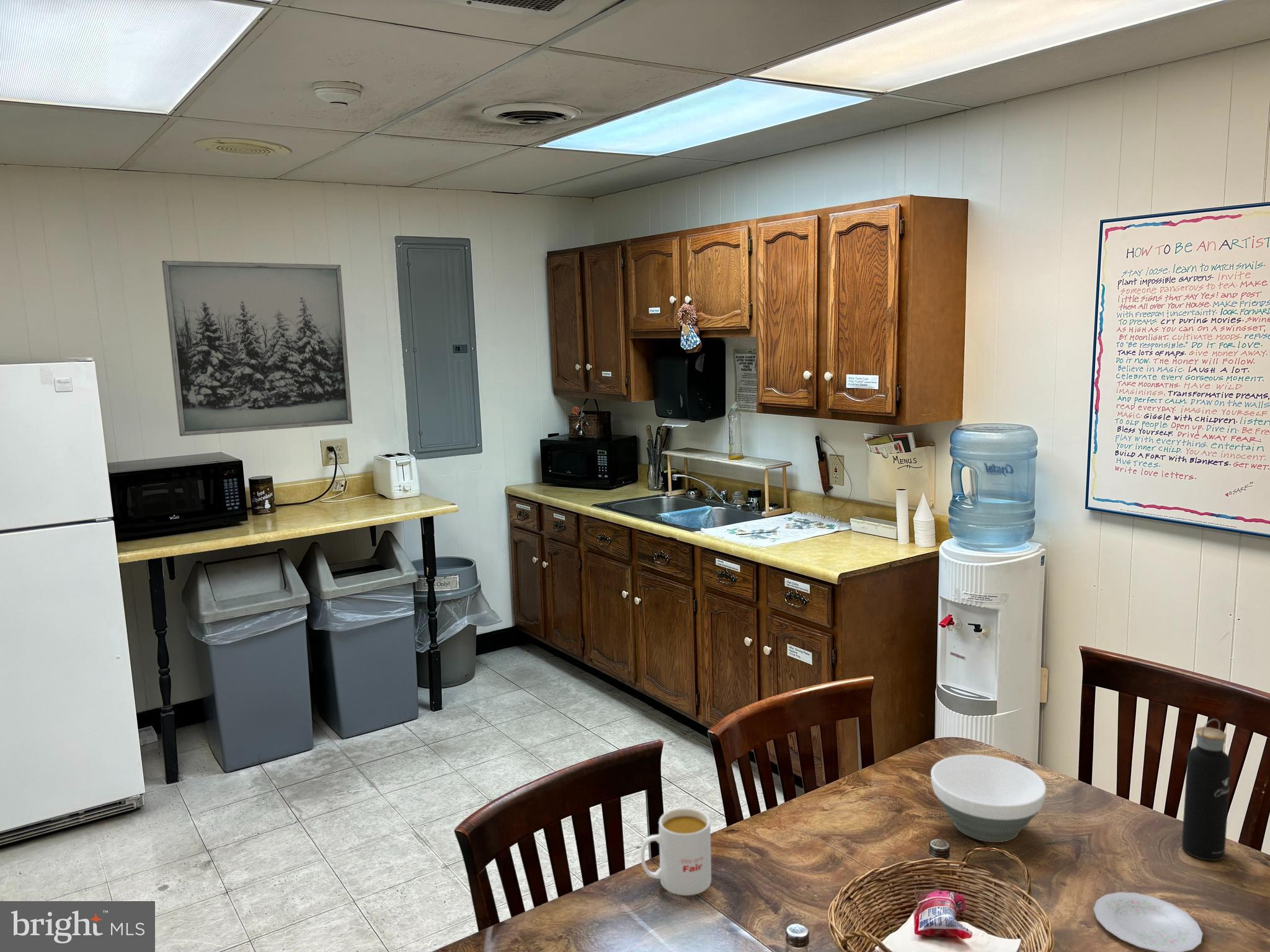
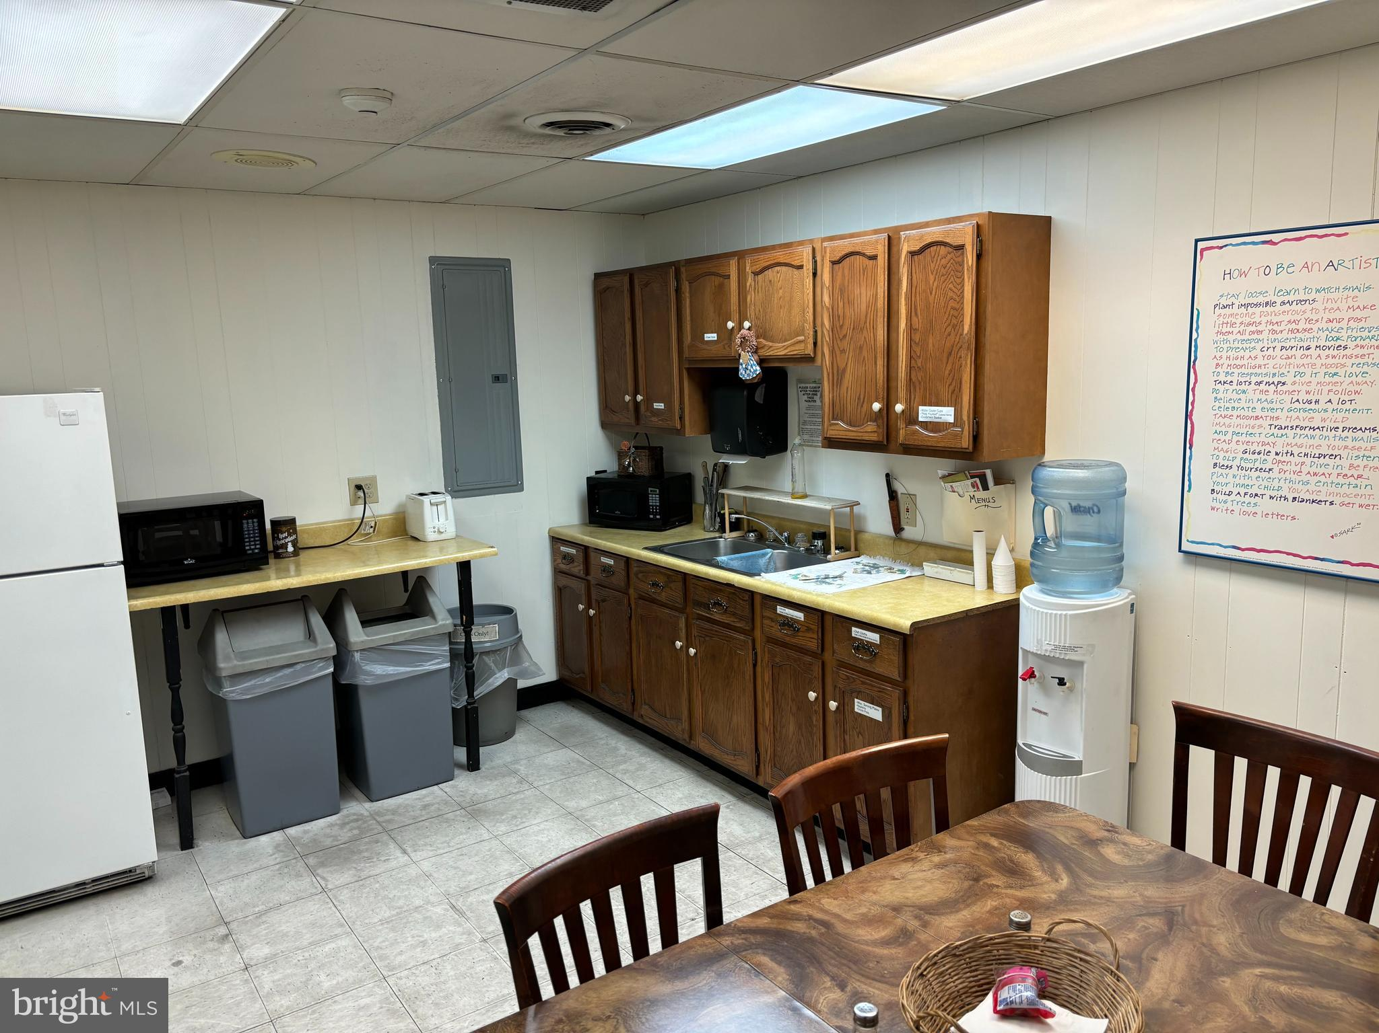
- water bottle (1207, 786)
- bowl (986, 803)
- plate (1152, 896)
- mug (675, 853)
- wall art (262, 347)
